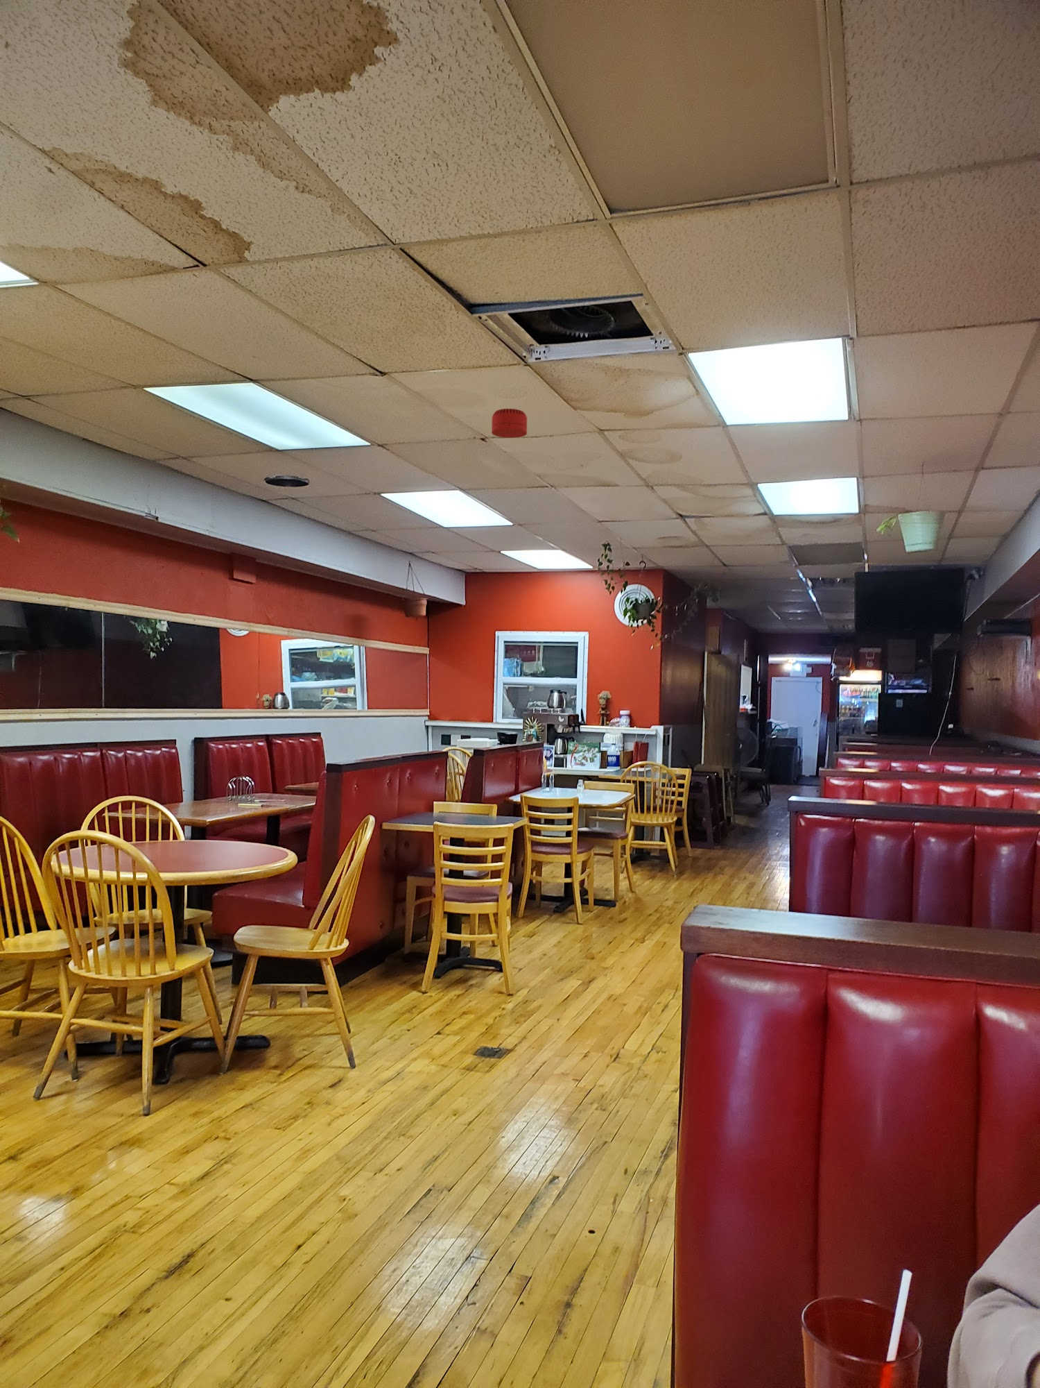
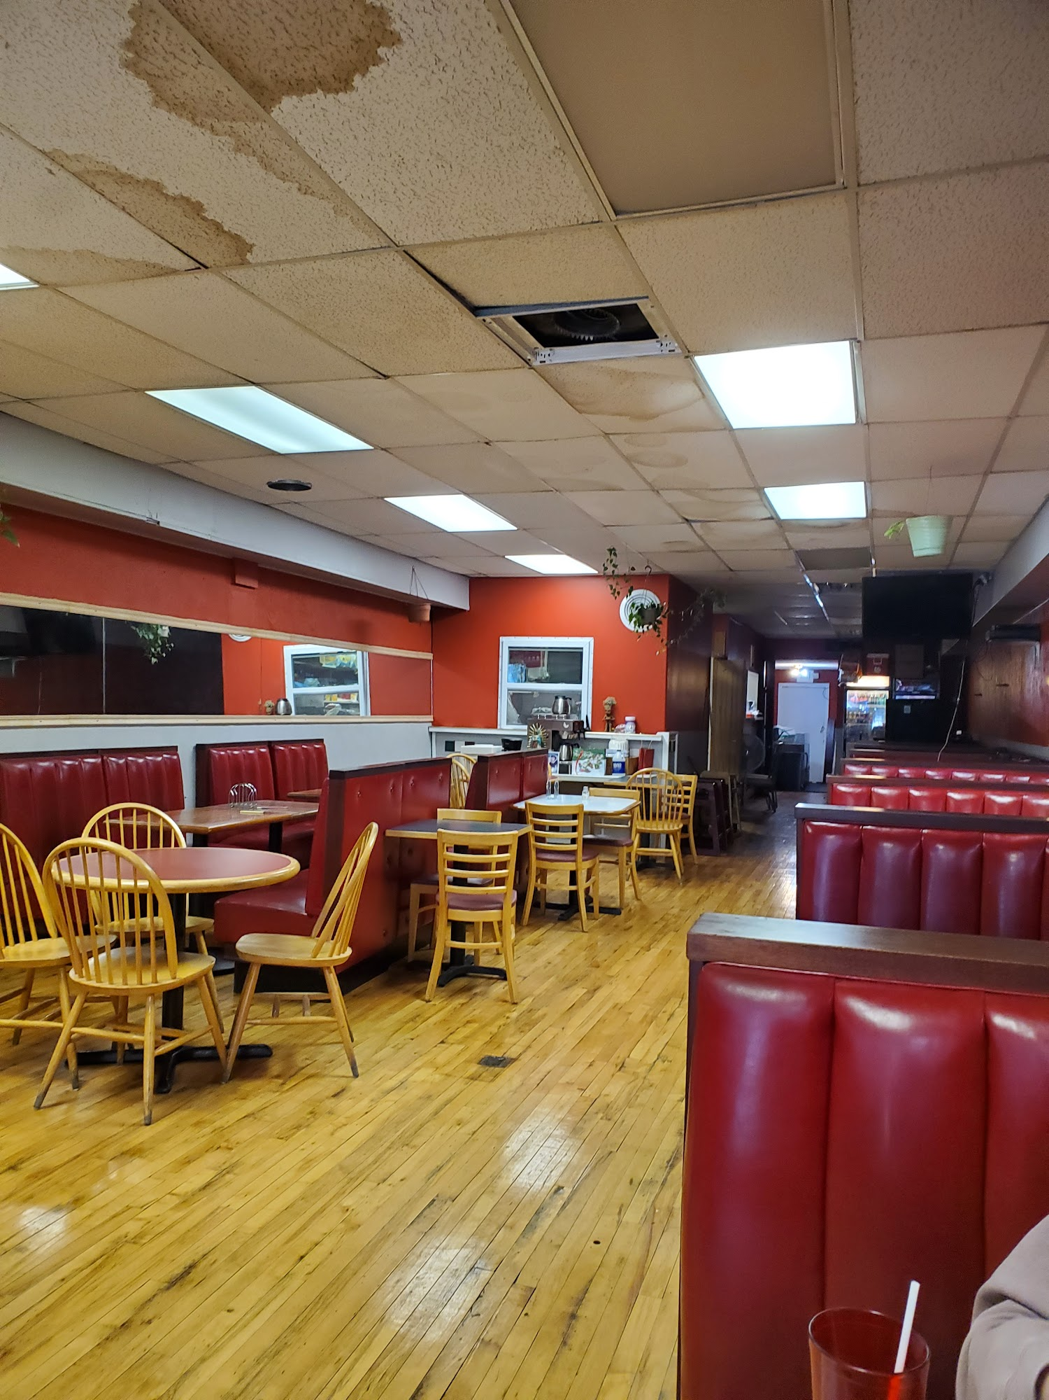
- smoke detector (509, 423)
